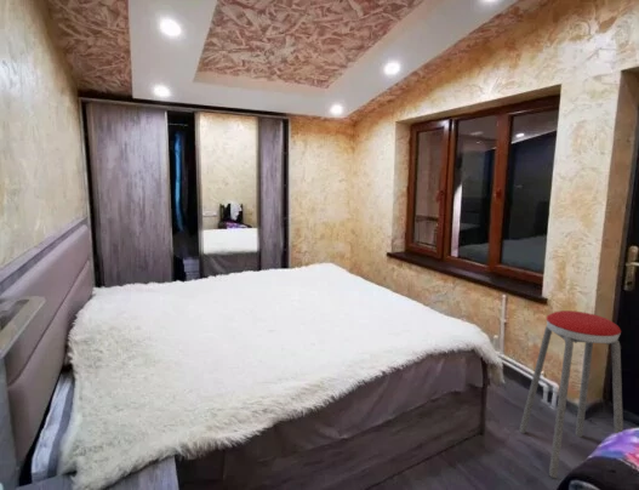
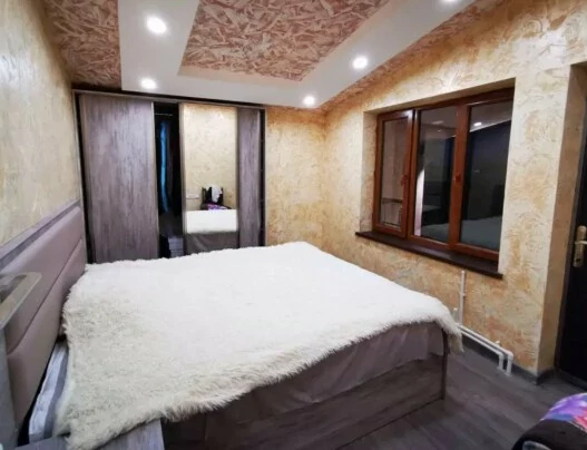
- music stool (567, 387)
